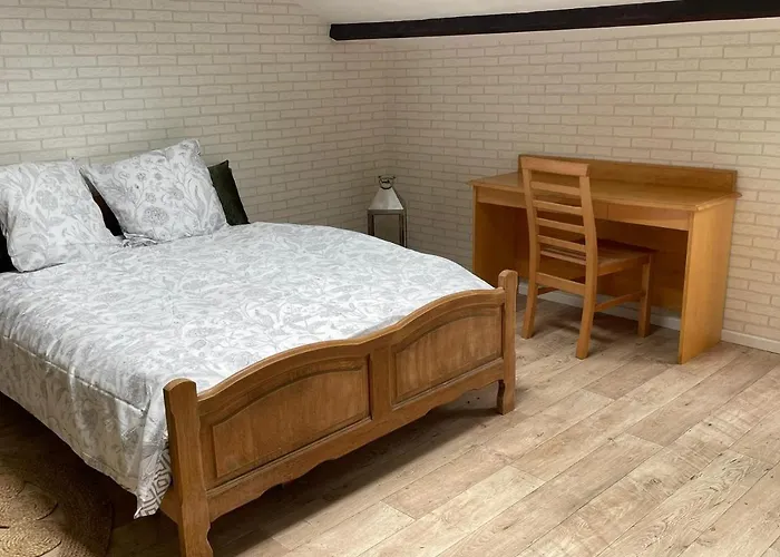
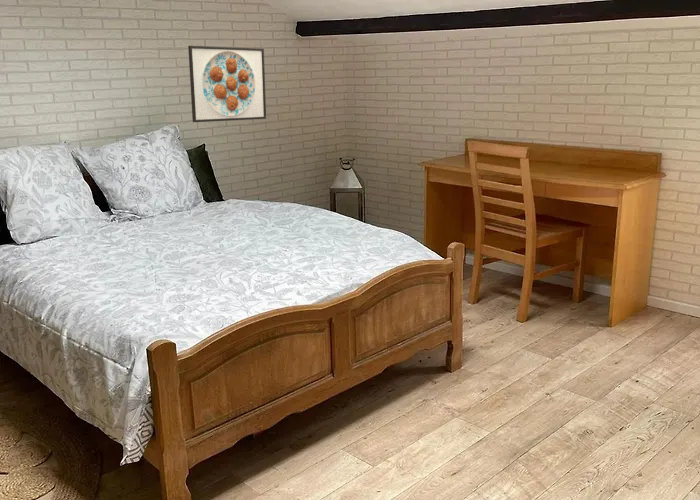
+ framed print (229, 84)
